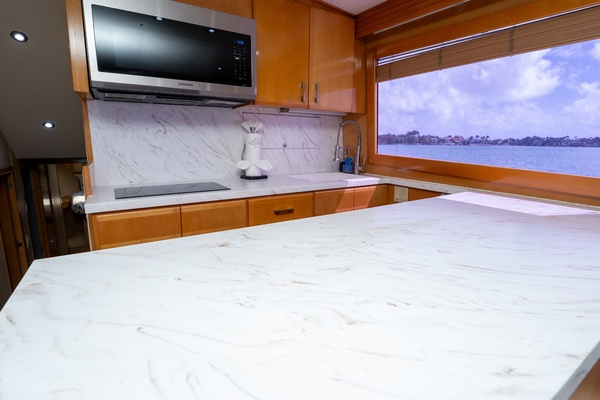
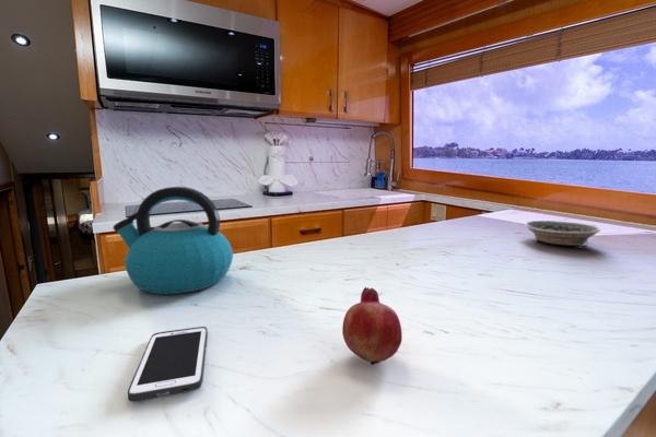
+ kettle (172, 234)
+ bowl (560, 234)
+ cell phone (174, 357)
+ fruit (371, 326)
